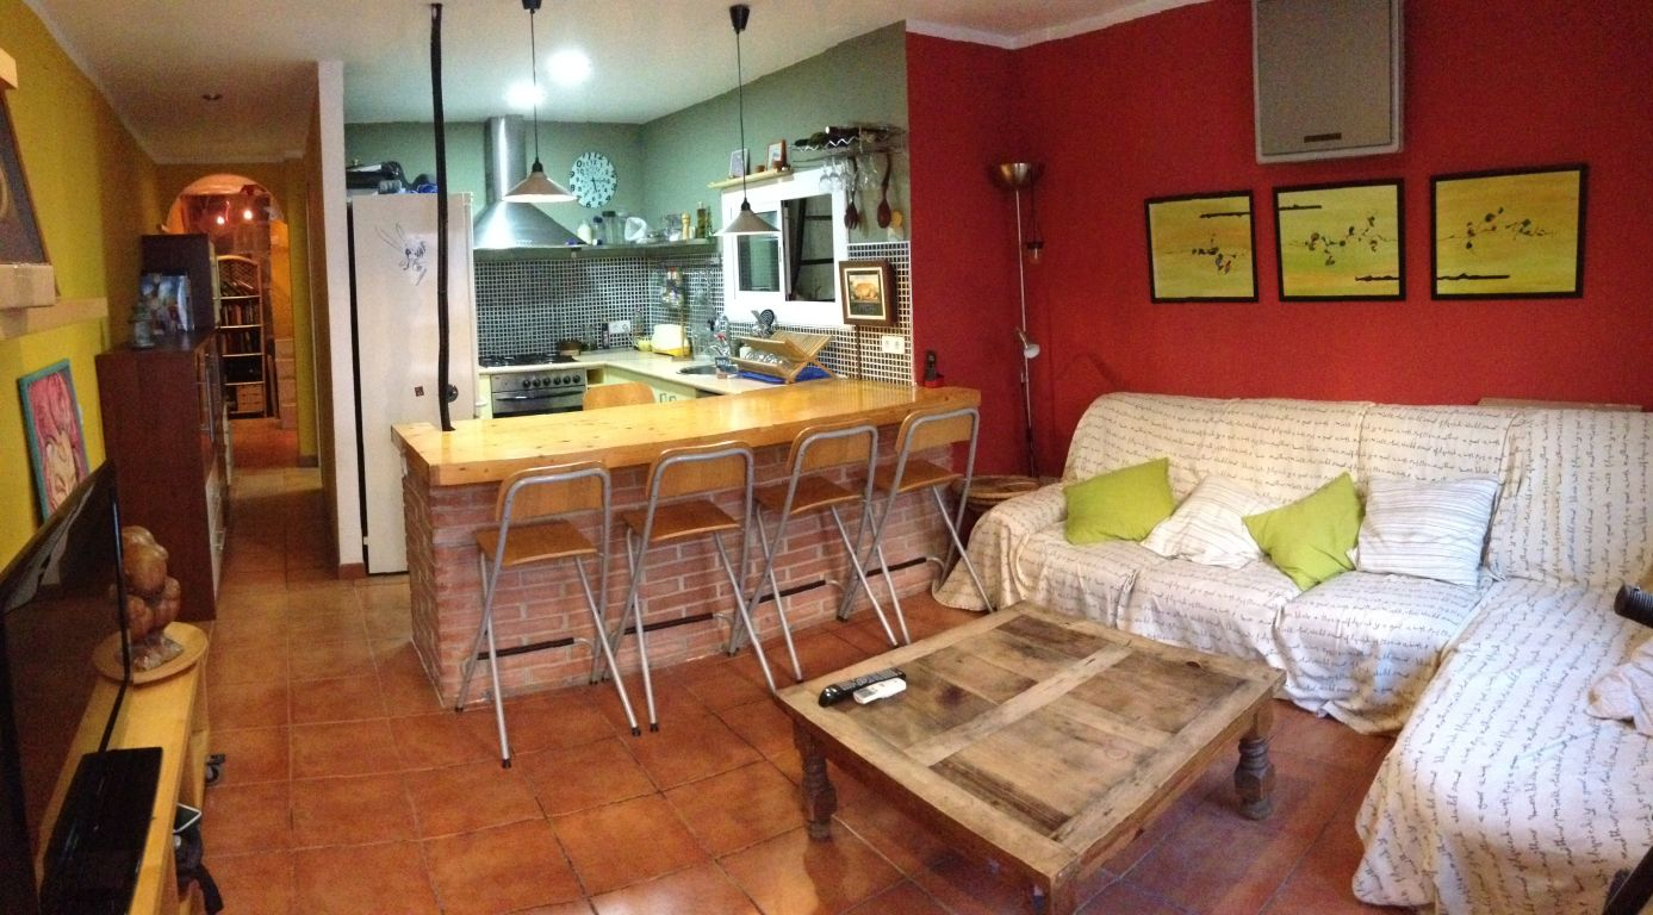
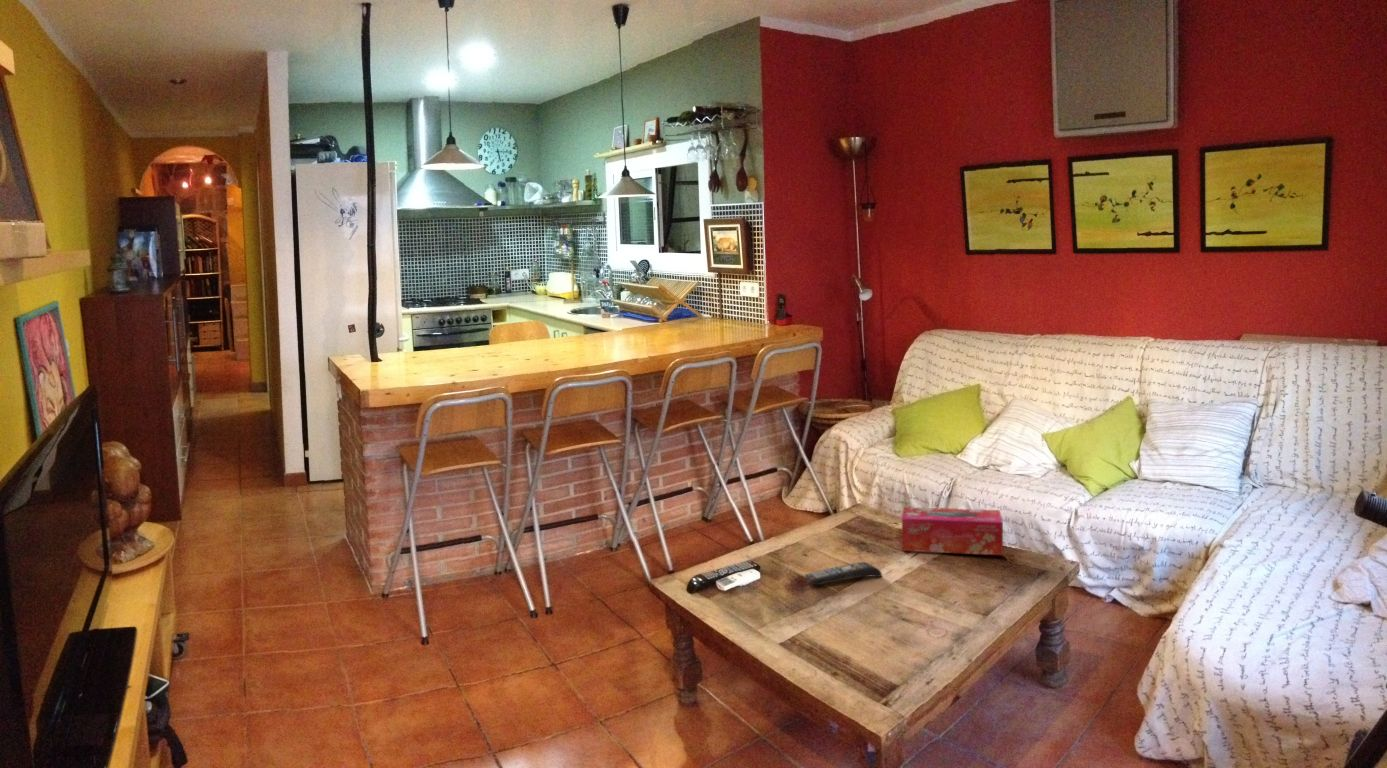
+ remote control (843, 573)
+ tissue box (951, 530)
